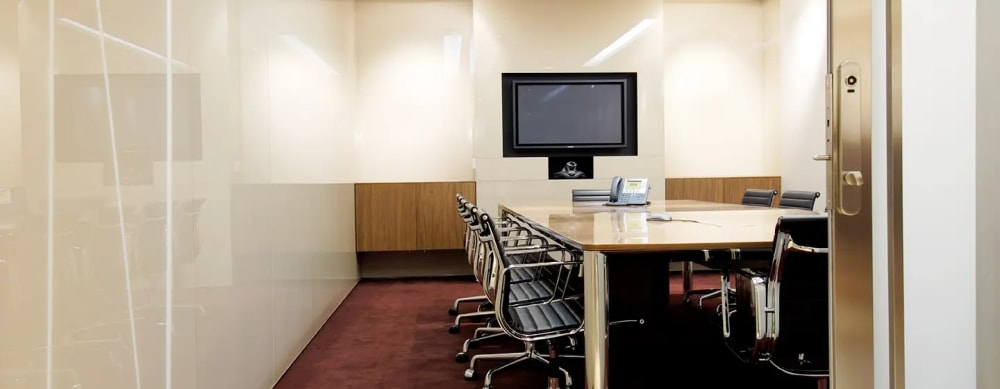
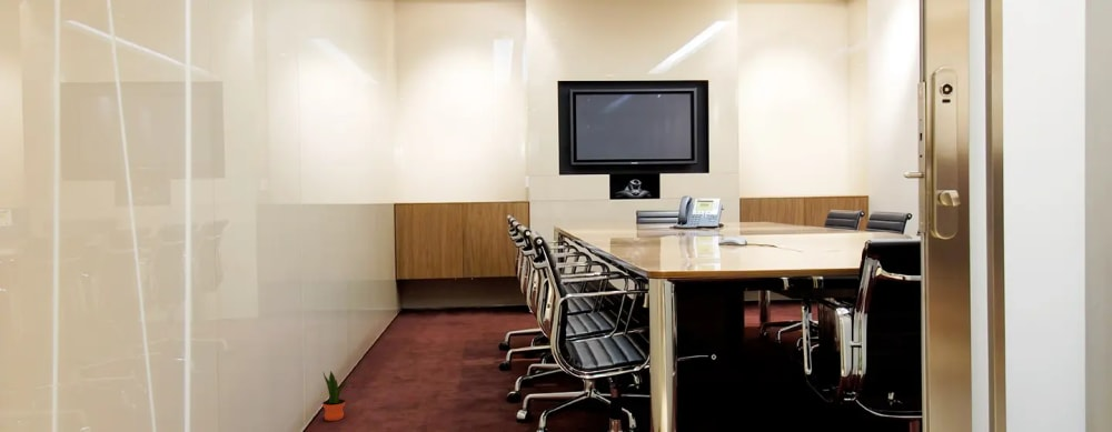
+ potted plant (334, 393)
